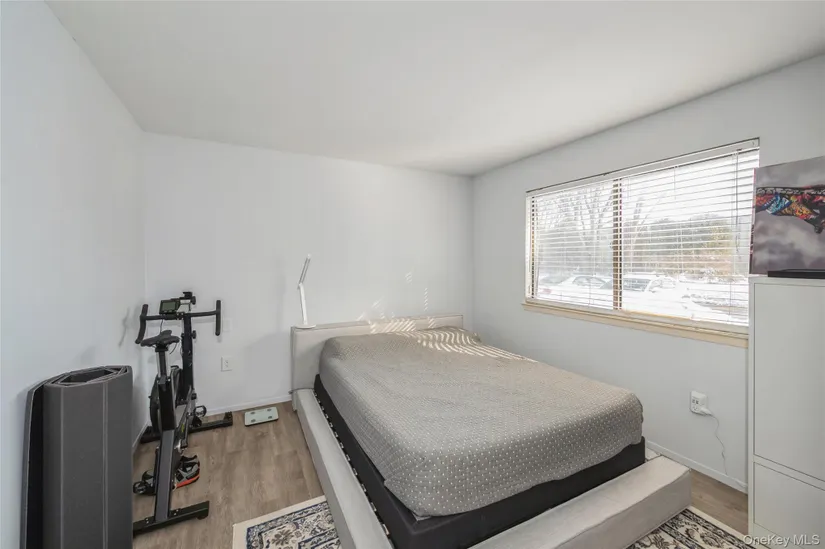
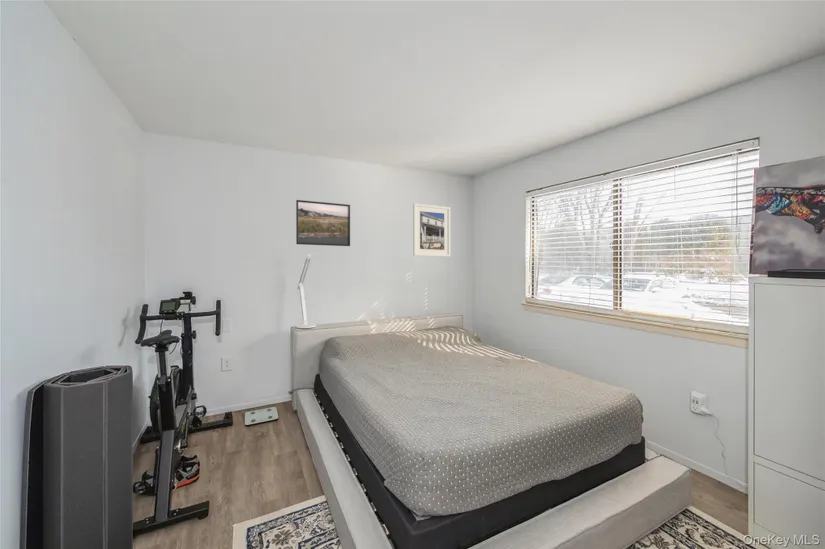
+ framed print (432, 230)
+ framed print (324, 223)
